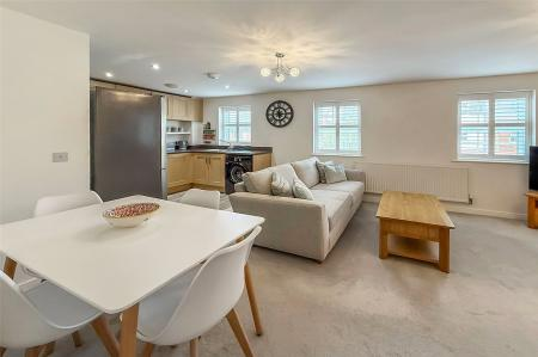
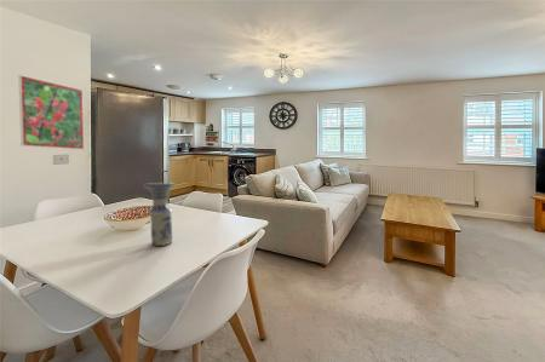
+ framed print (53, 115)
+ vase (160, 213)
